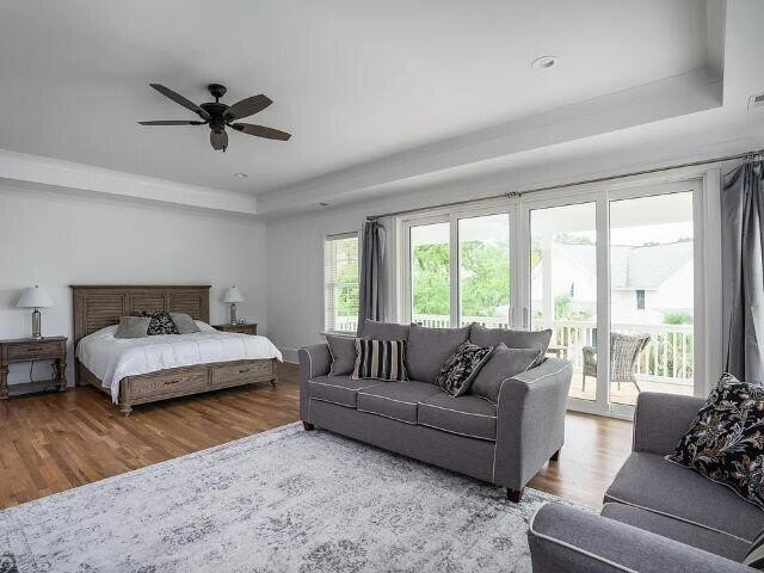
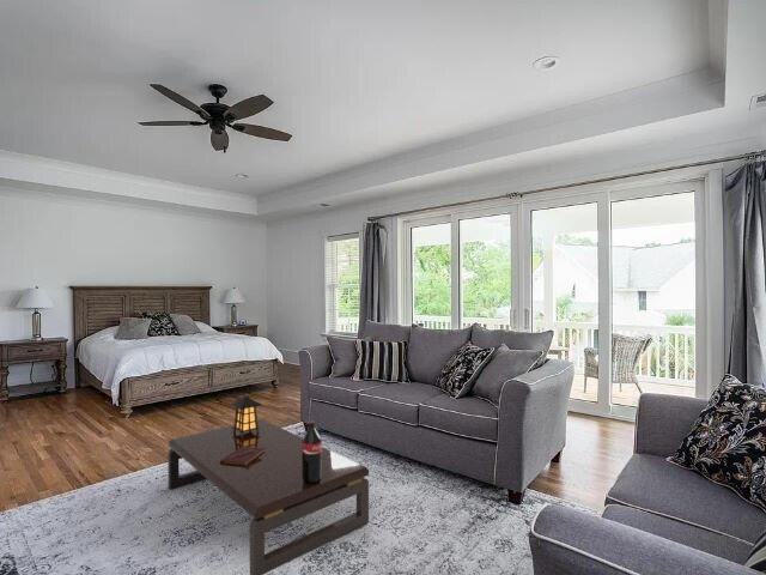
+ coffee table (260, 453)
